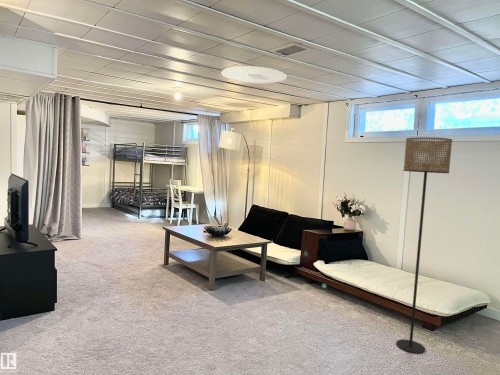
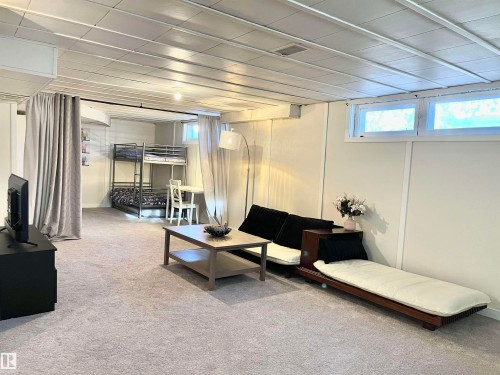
- floor lamp (419, 244)
- ceiling light (254, 72)
